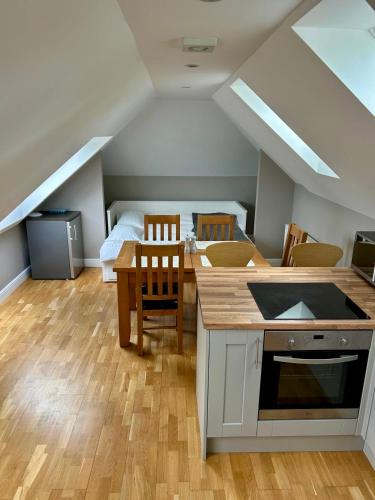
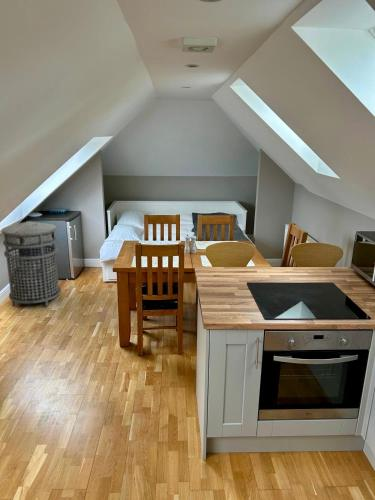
+ trash can (32, 261)
